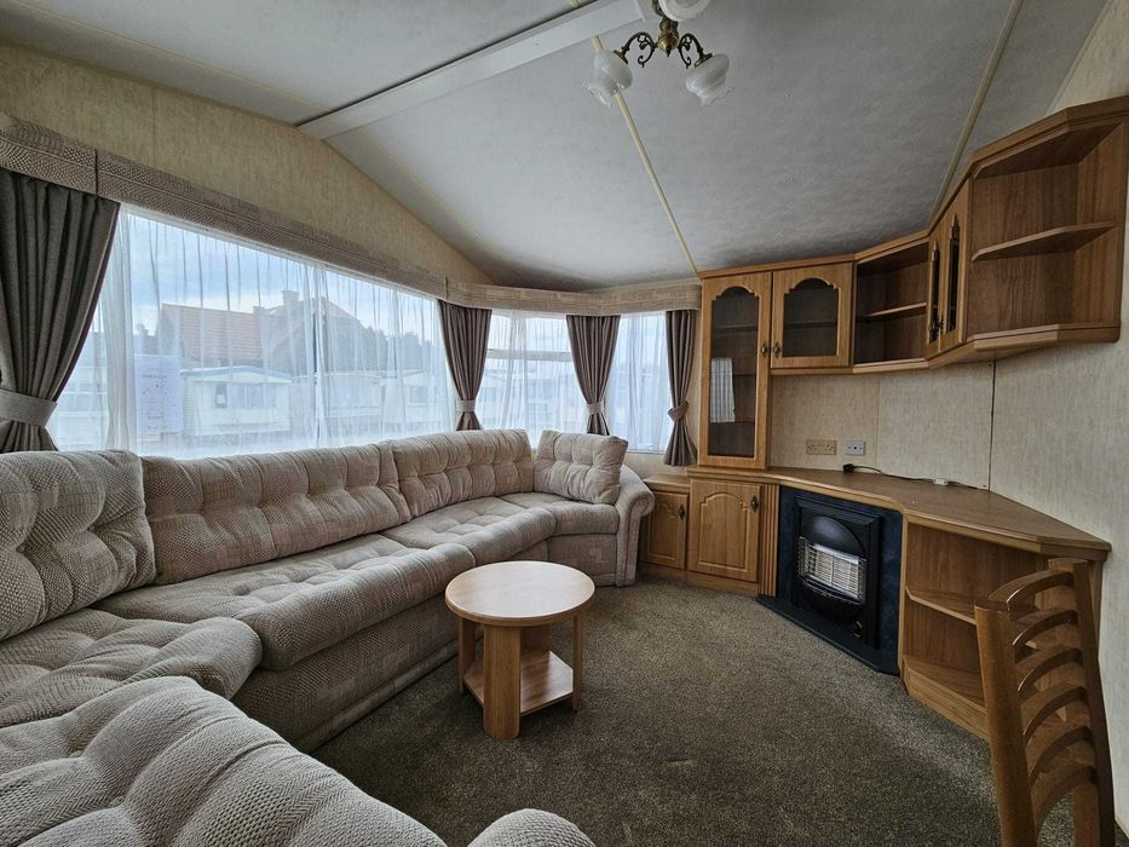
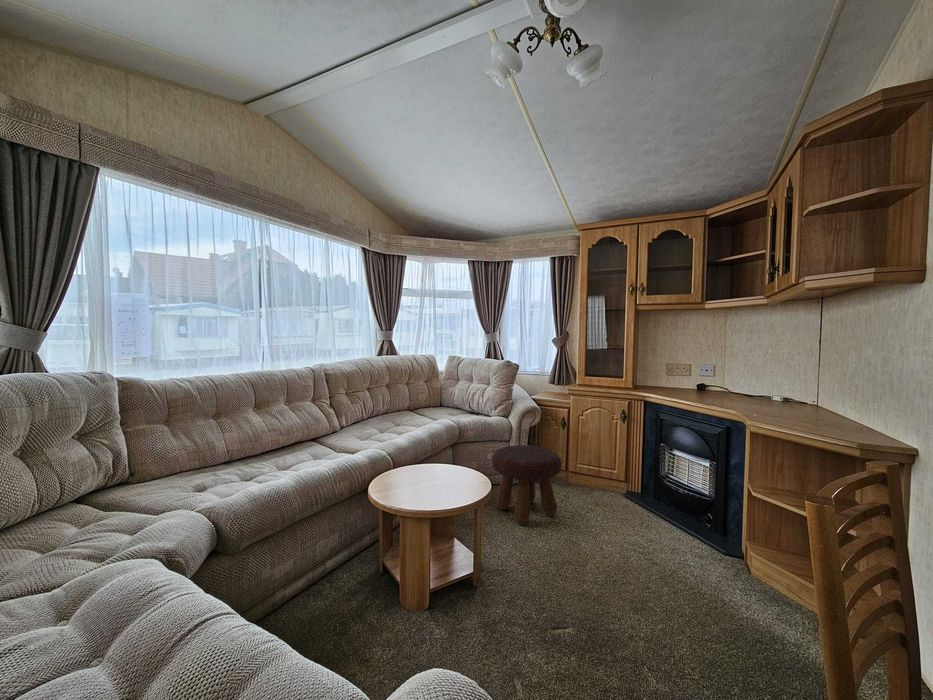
+ footstool (525, 482)
